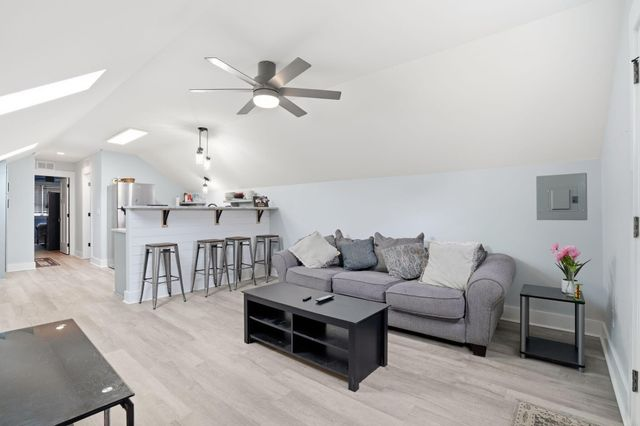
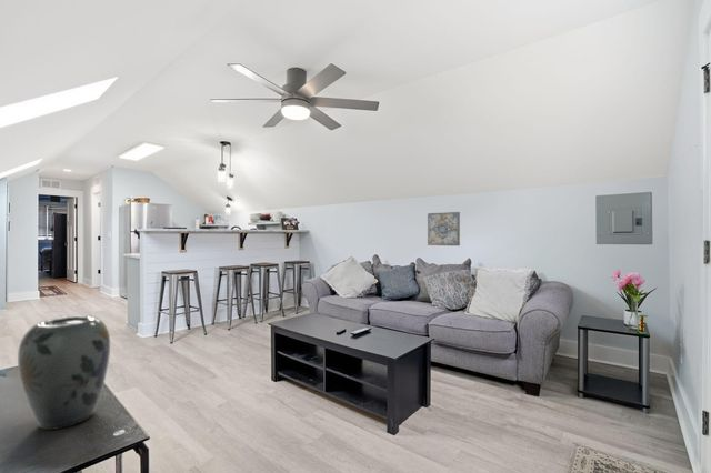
+ wall art (443, 229)
+ vase (67, 369)
